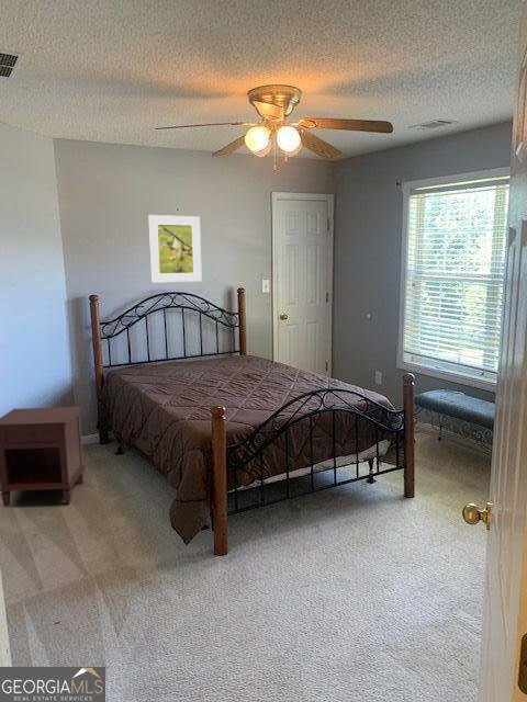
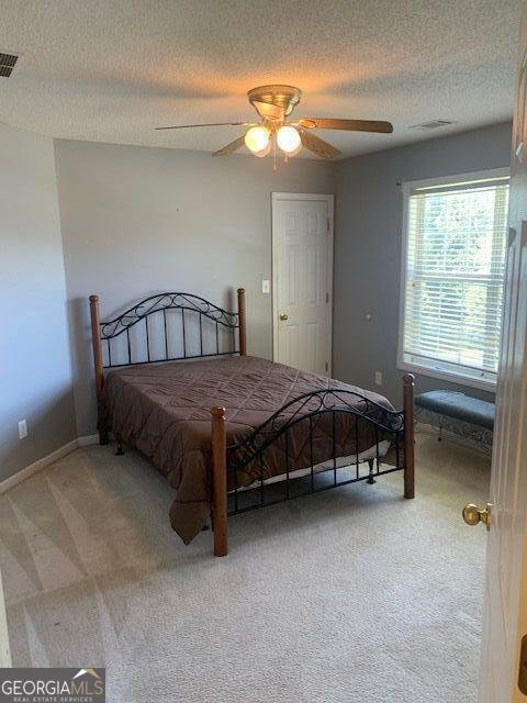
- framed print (175, 249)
- nightstand (42, 454)
